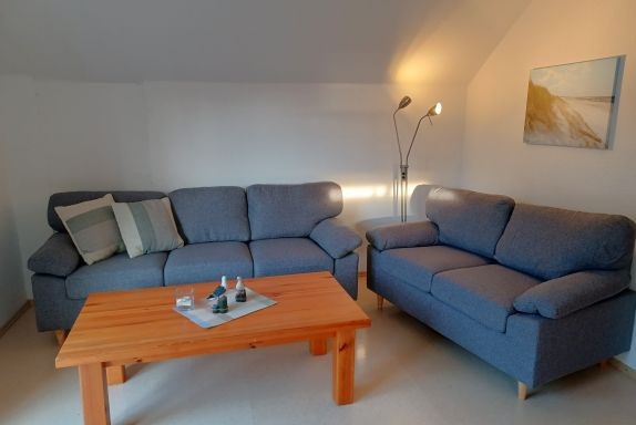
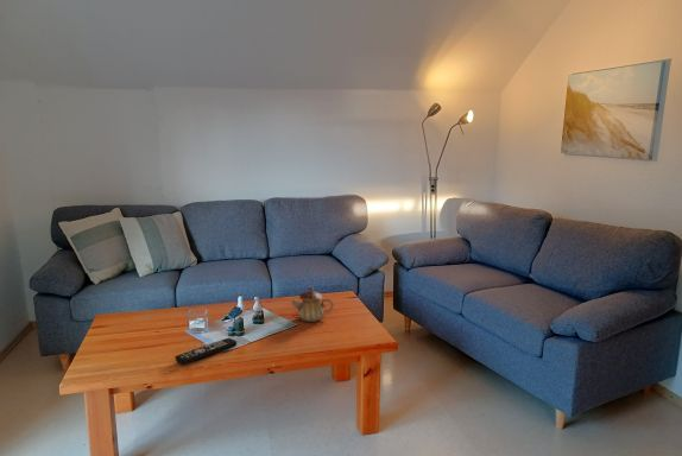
+ remote control (207, 350)
+ teapot (312, 303)
